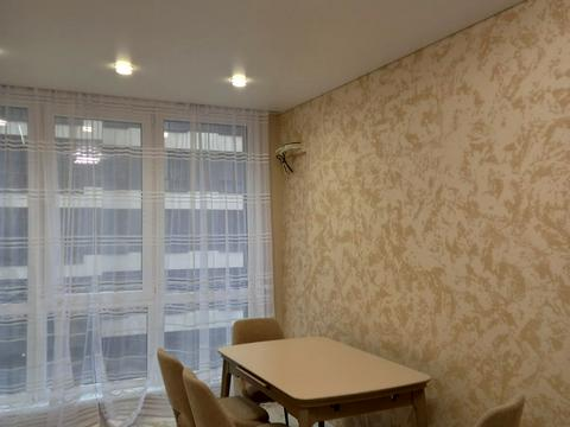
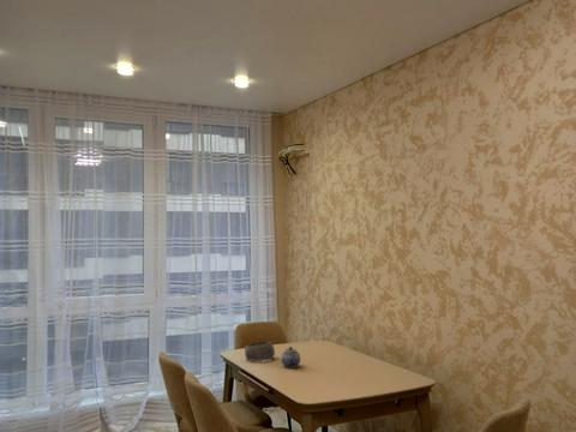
+ teapot (290, 356)
+ bowl (259, 349)
